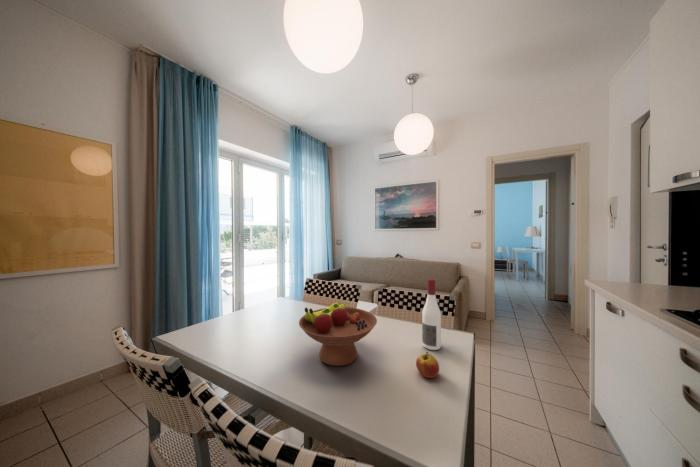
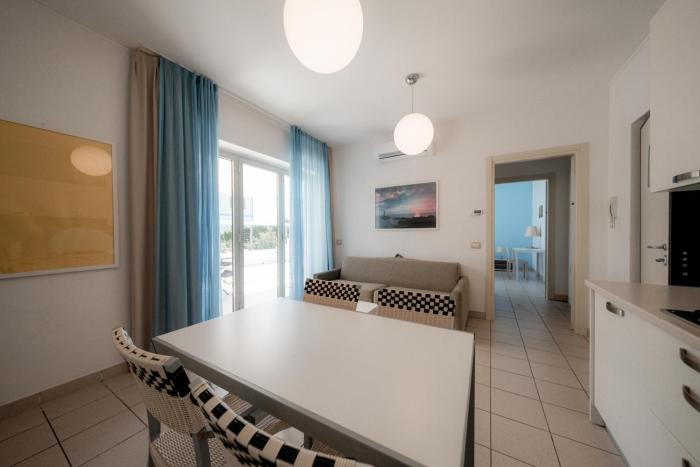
- fruit bowl (338, 330)
- alcohol (431, 312)
- apple (427, 363)
